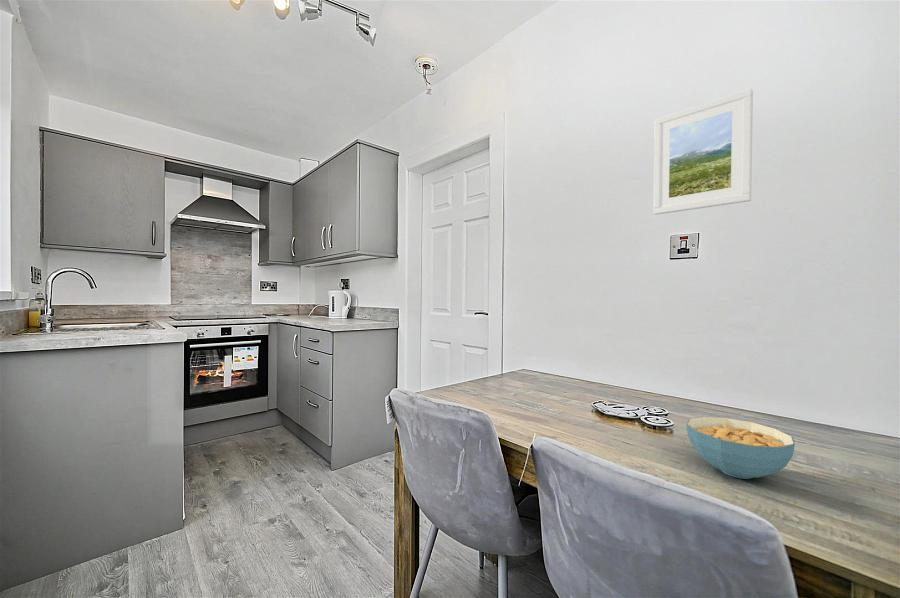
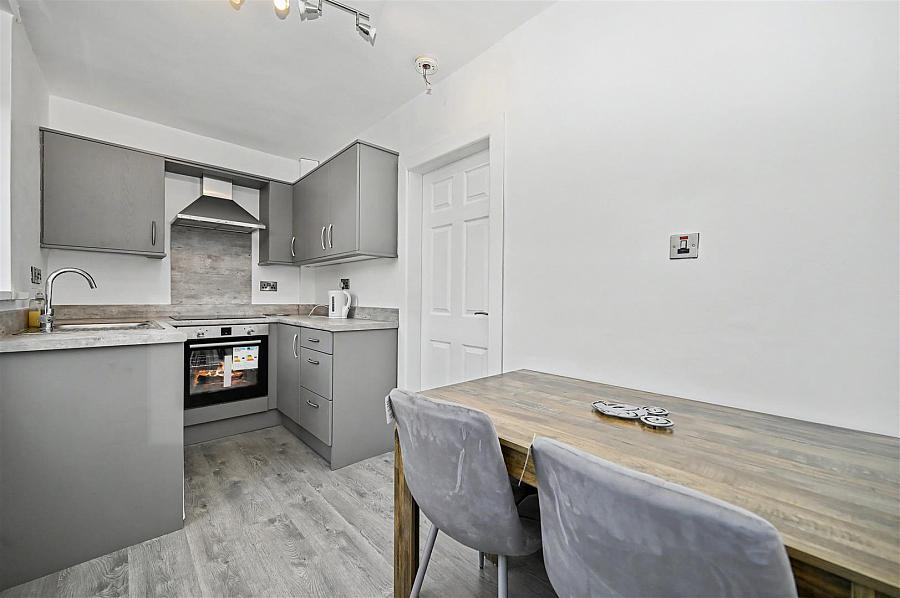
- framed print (699, 157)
- cereal bowl (736, 451)
